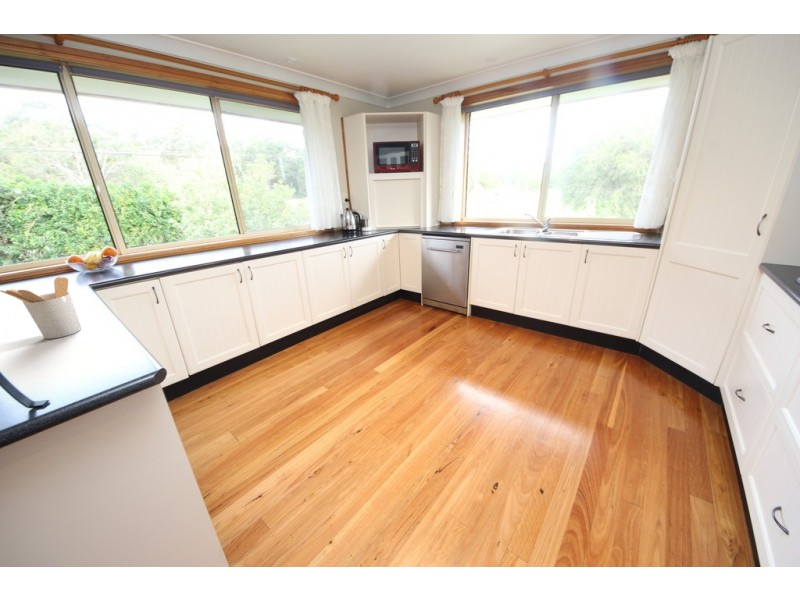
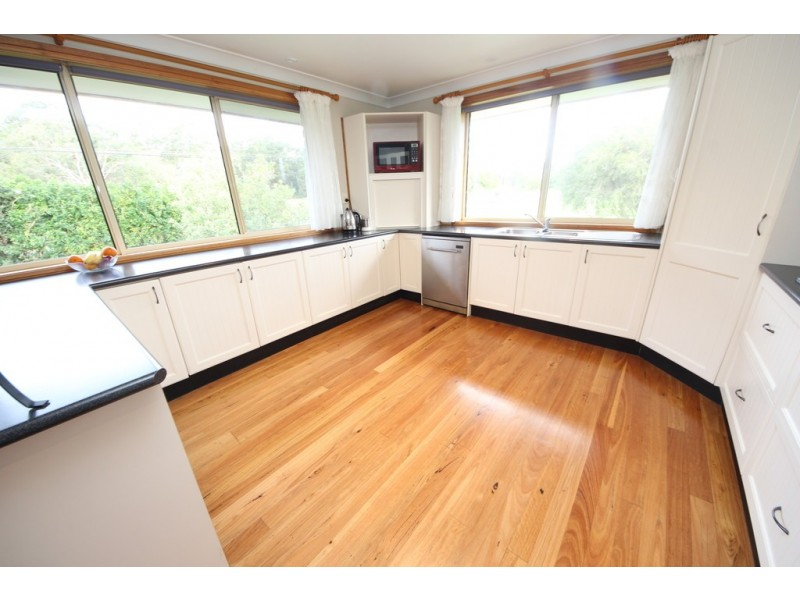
- utensil holder (44, 309)
